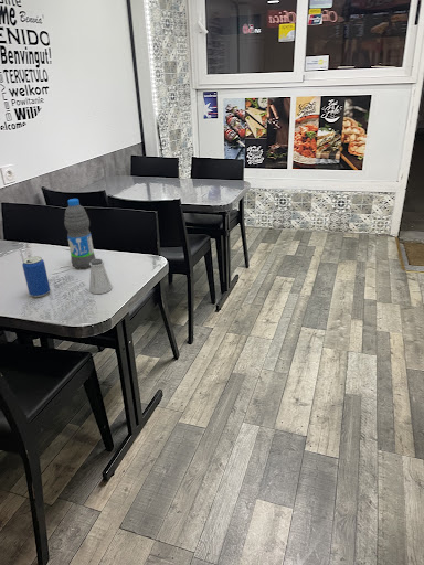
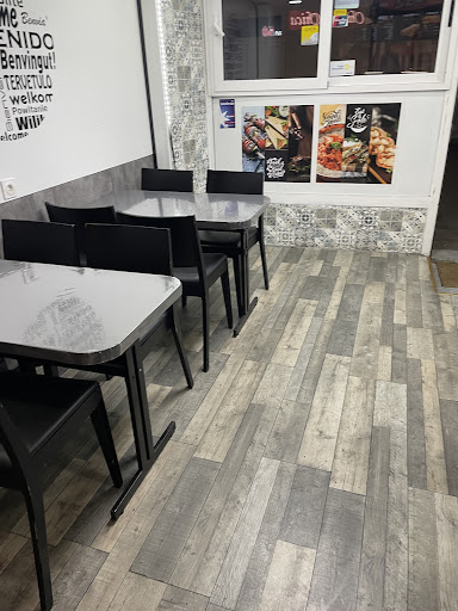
- beverage can (35, 276)
- water bottle (78, 233)
- saltshaker (98, 275)
